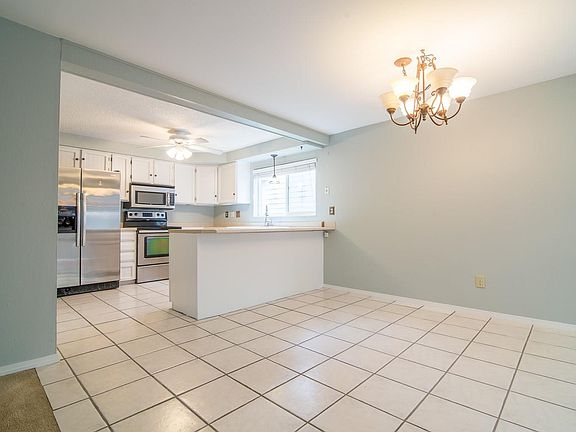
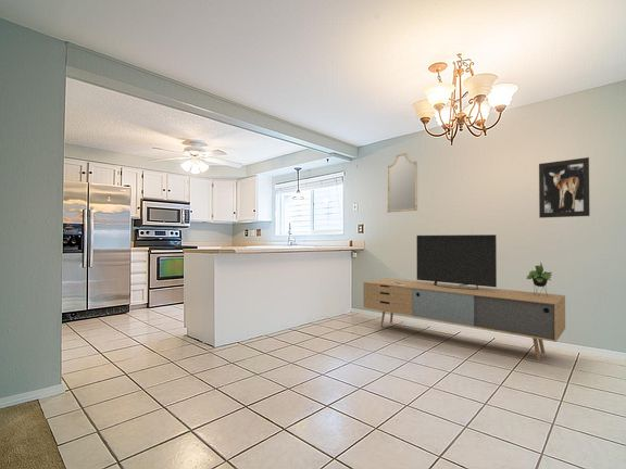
+ media console (451, 286)
+ home mirror (401, 182)
+ wall art (563, 188)
